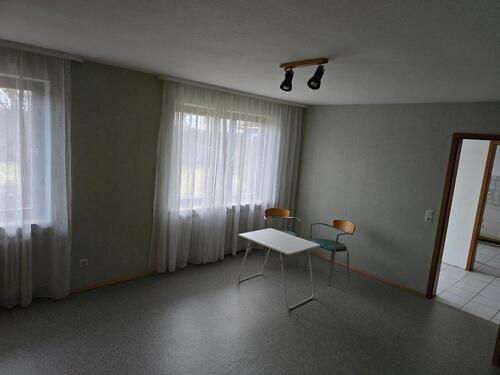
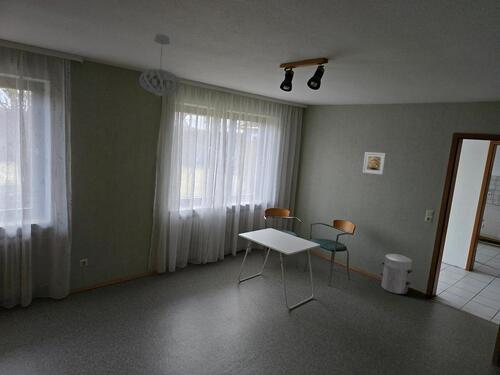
+ waste bin (396, 271)
+ pendant light (160, 65)
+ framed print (373, 163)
